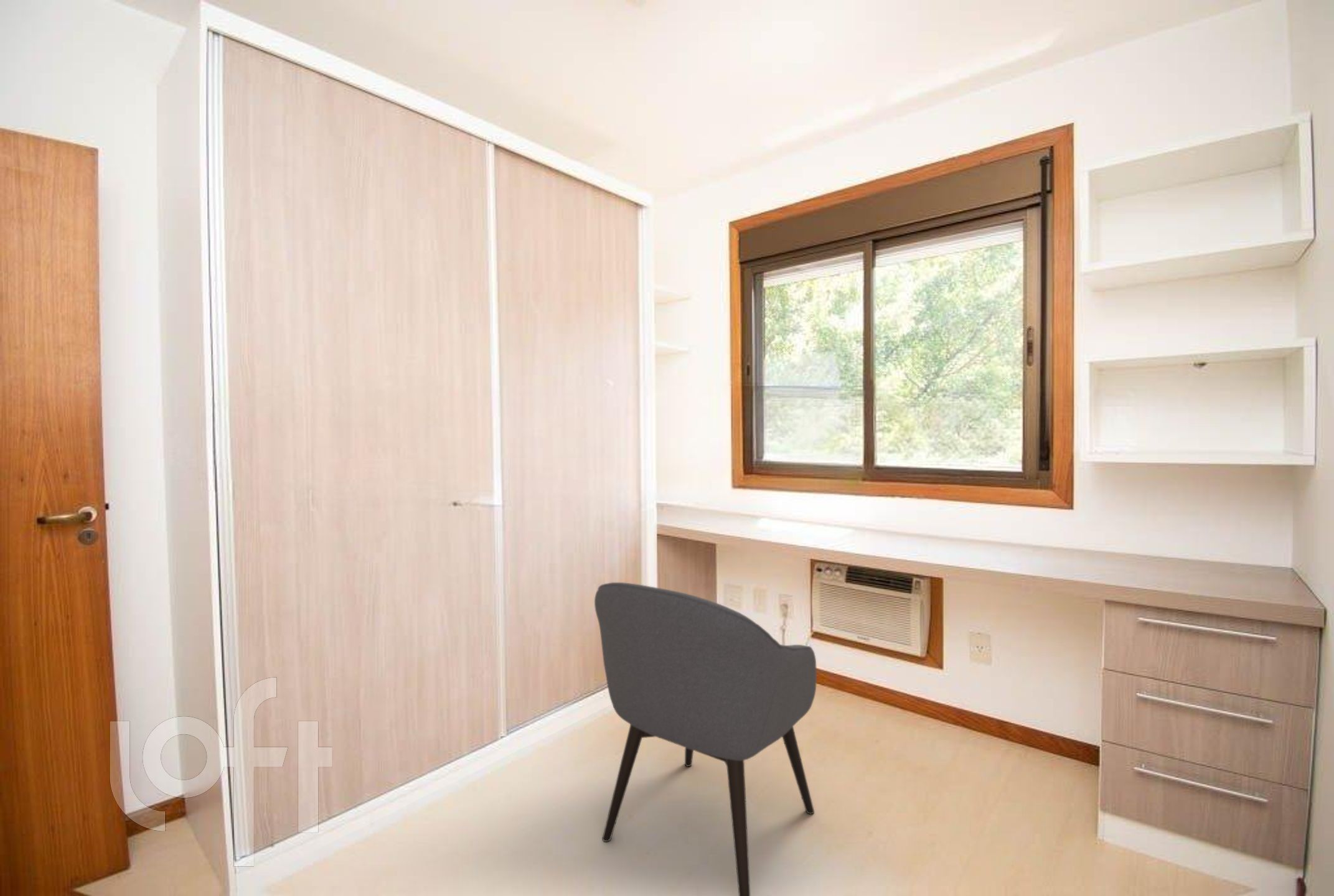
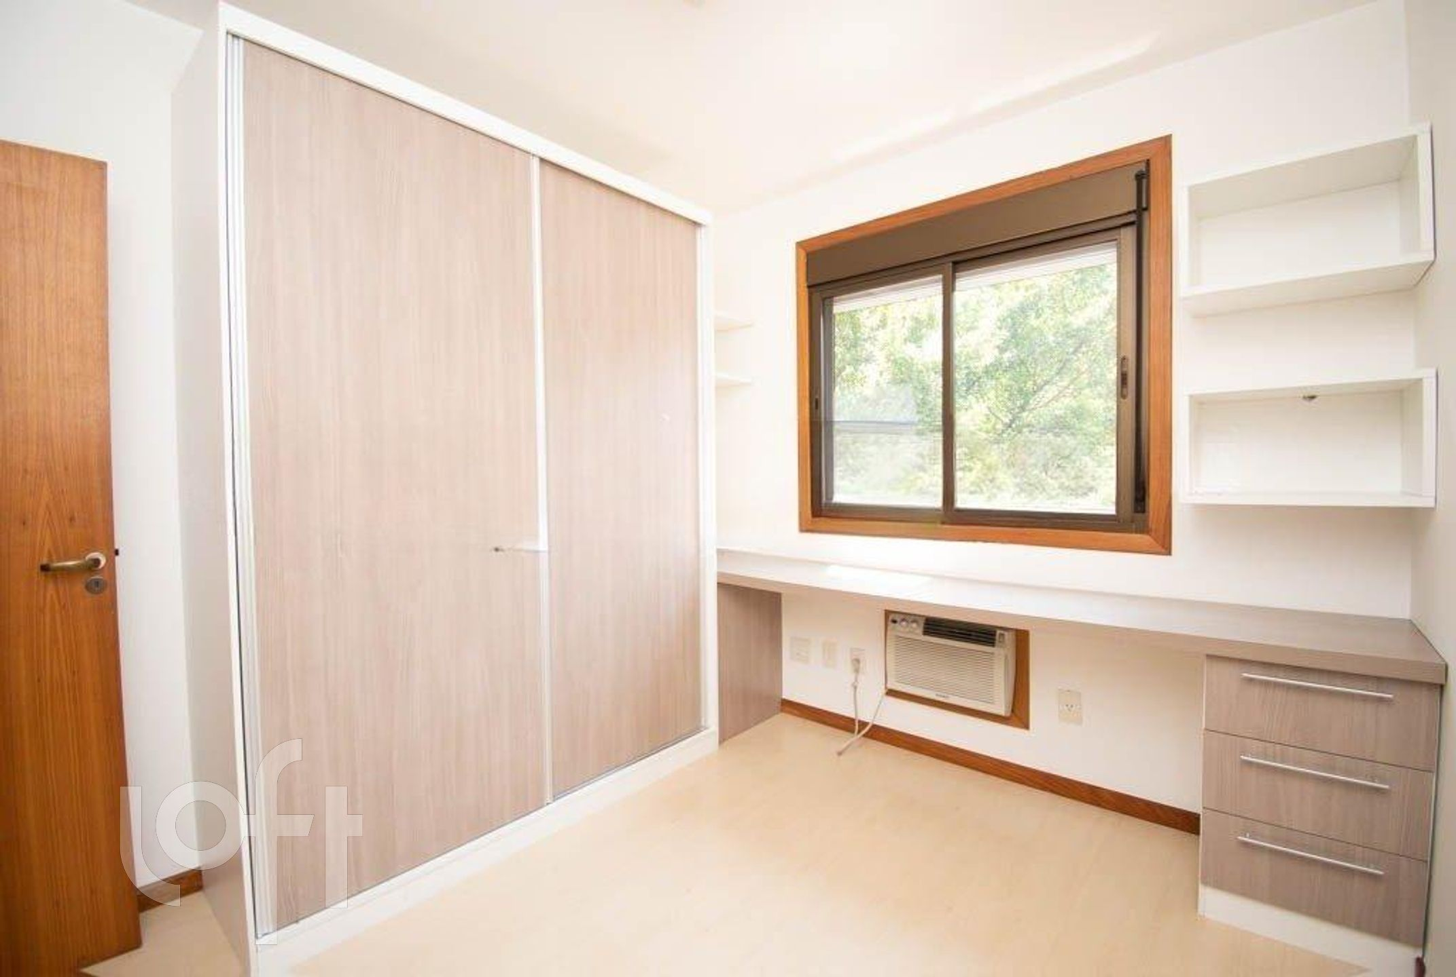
- chair (707, 698)
